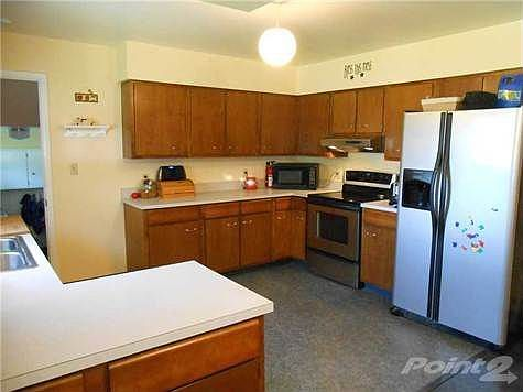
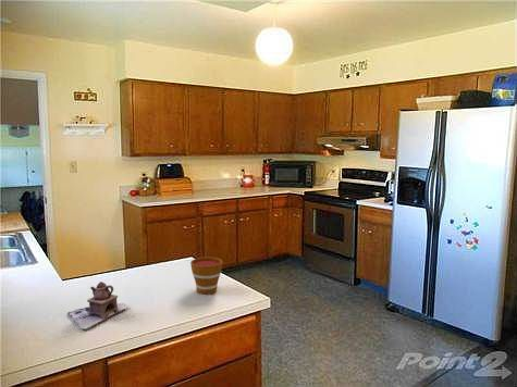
+ teapot (100, 298)
+ cup (205, 275)
